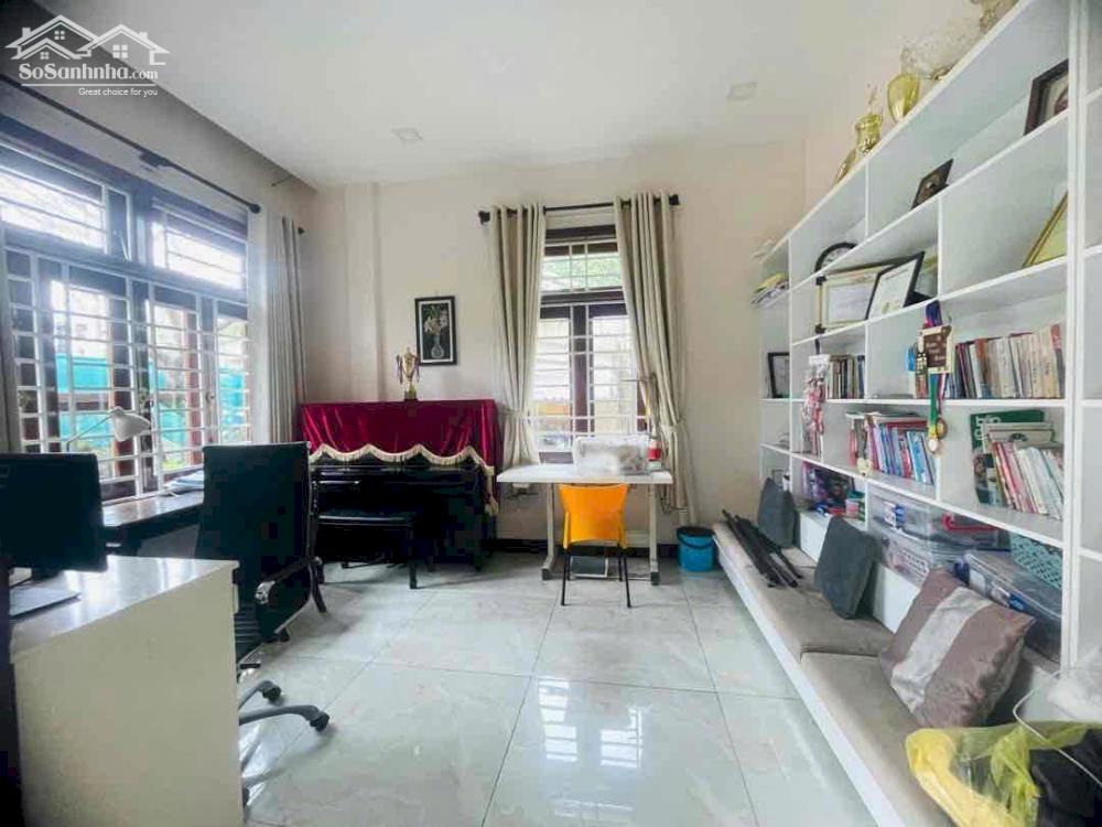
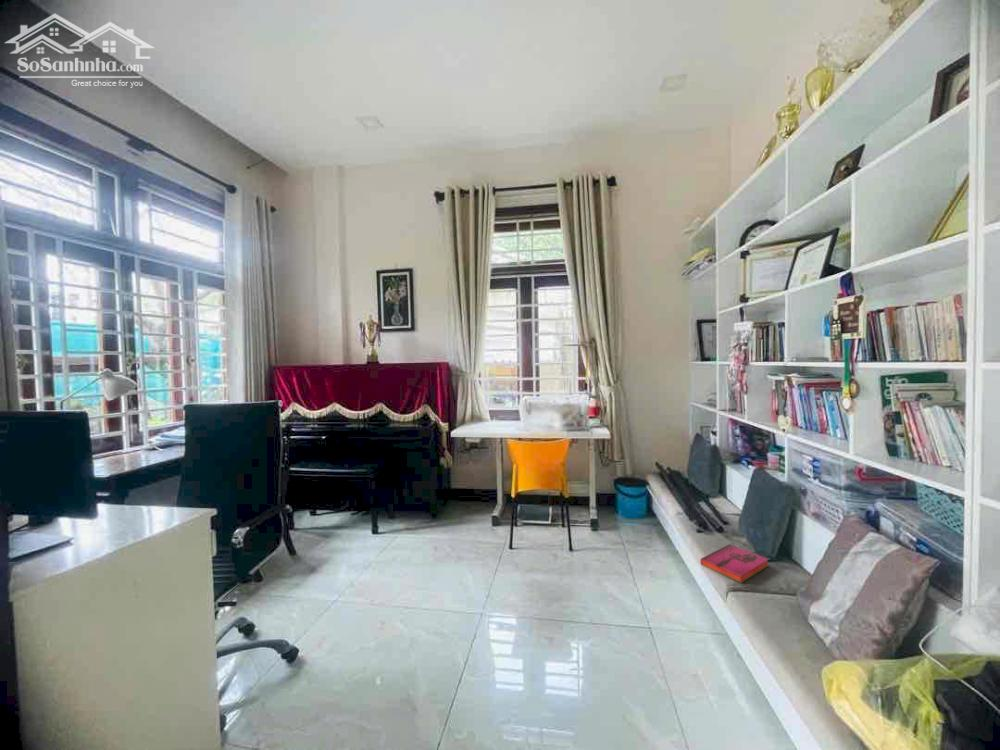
+ hardback book (734, 561)
